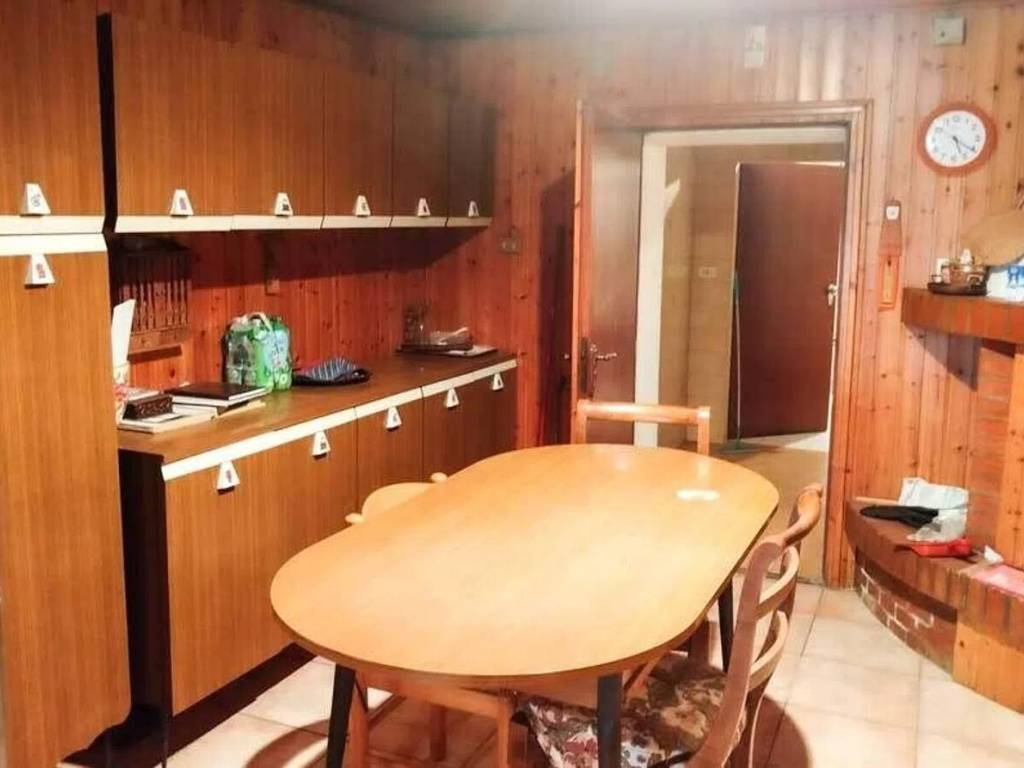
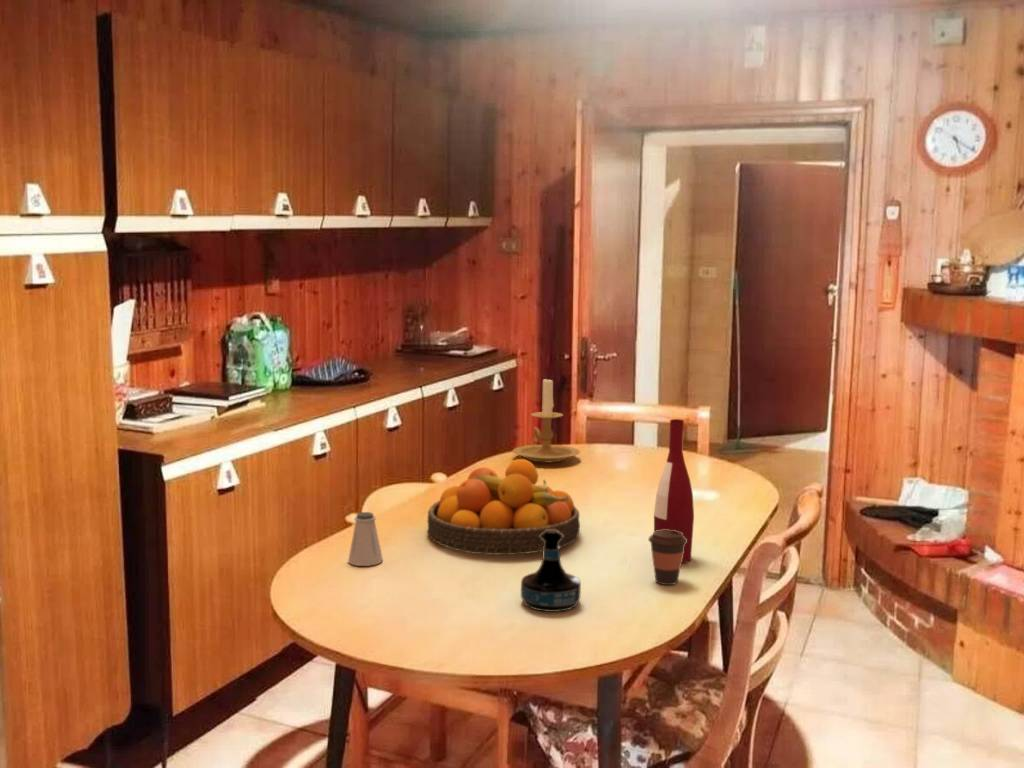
+ tequila bottle (551, 566)
+ fruit bowl (503, 500)
+ candle holder (547, 417)
+ alcohol (674, 489)
+ coffee cup (667, 557)
+ saltshaker (365, 537)
